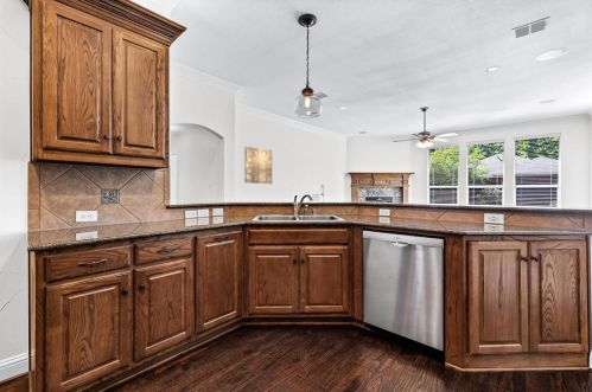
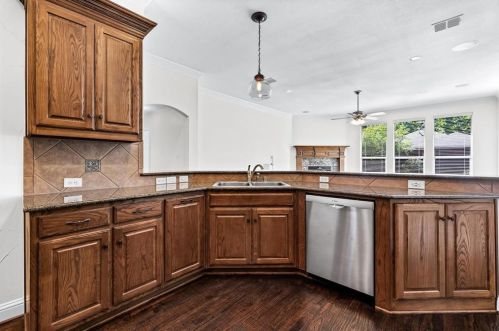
- wall art (259, 166)
